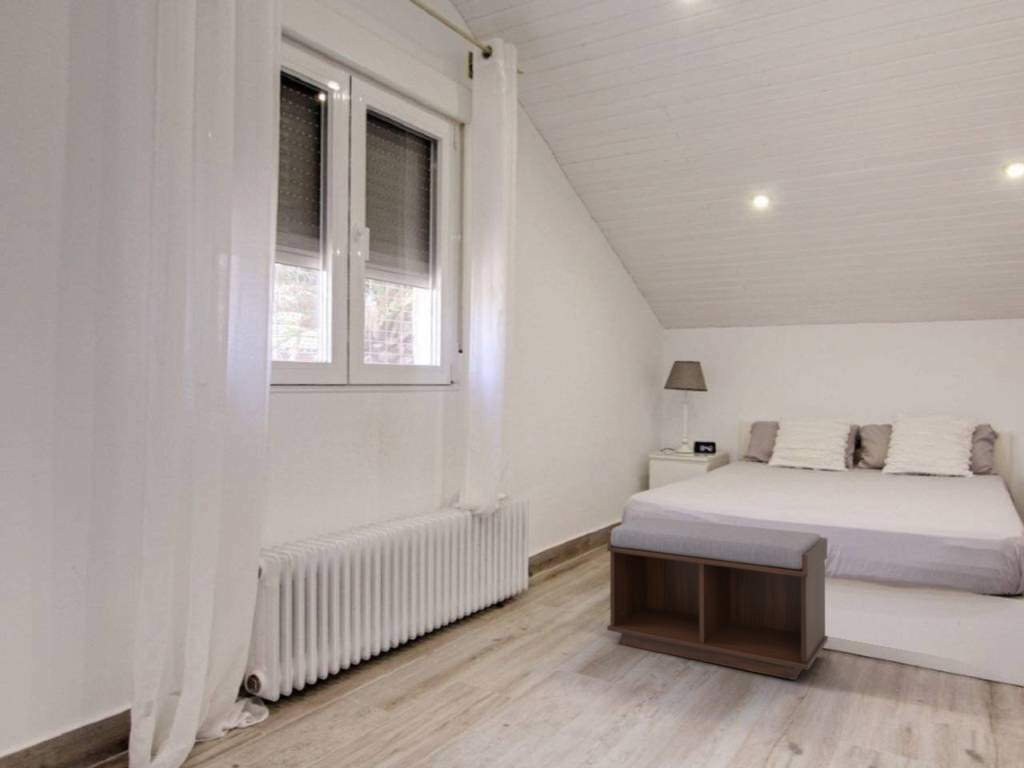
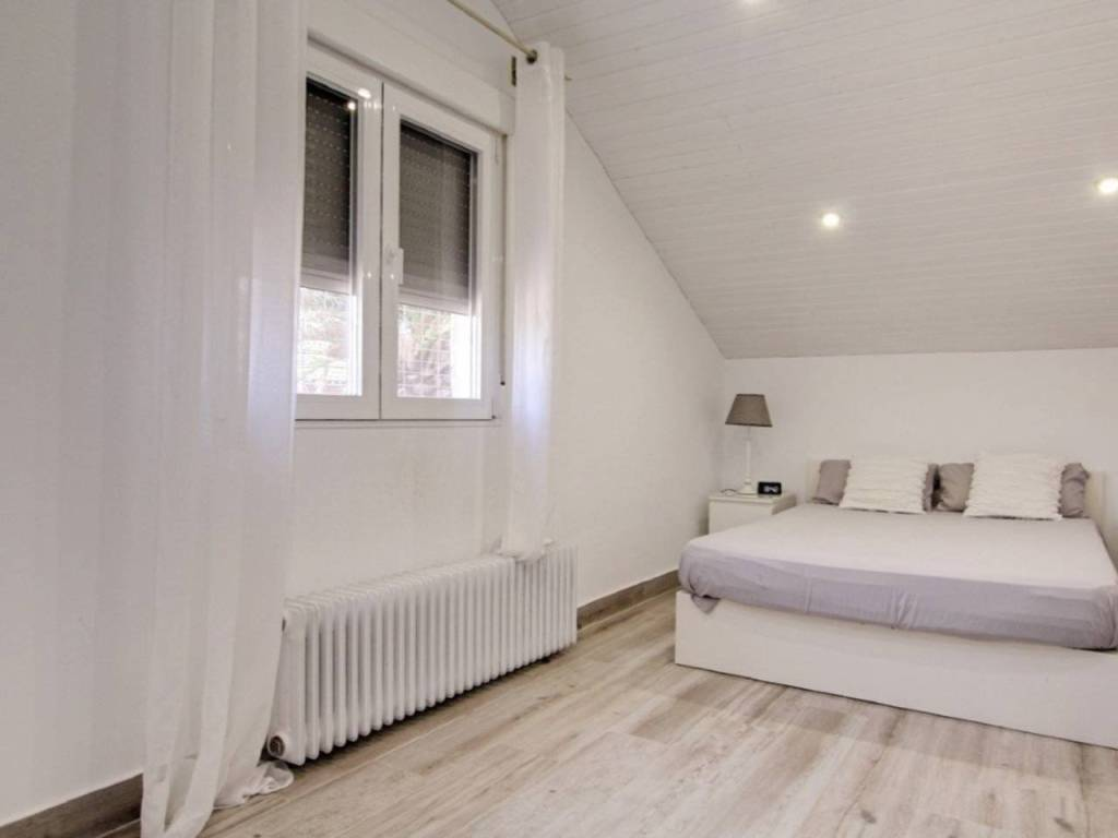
- bench (714, 588)
